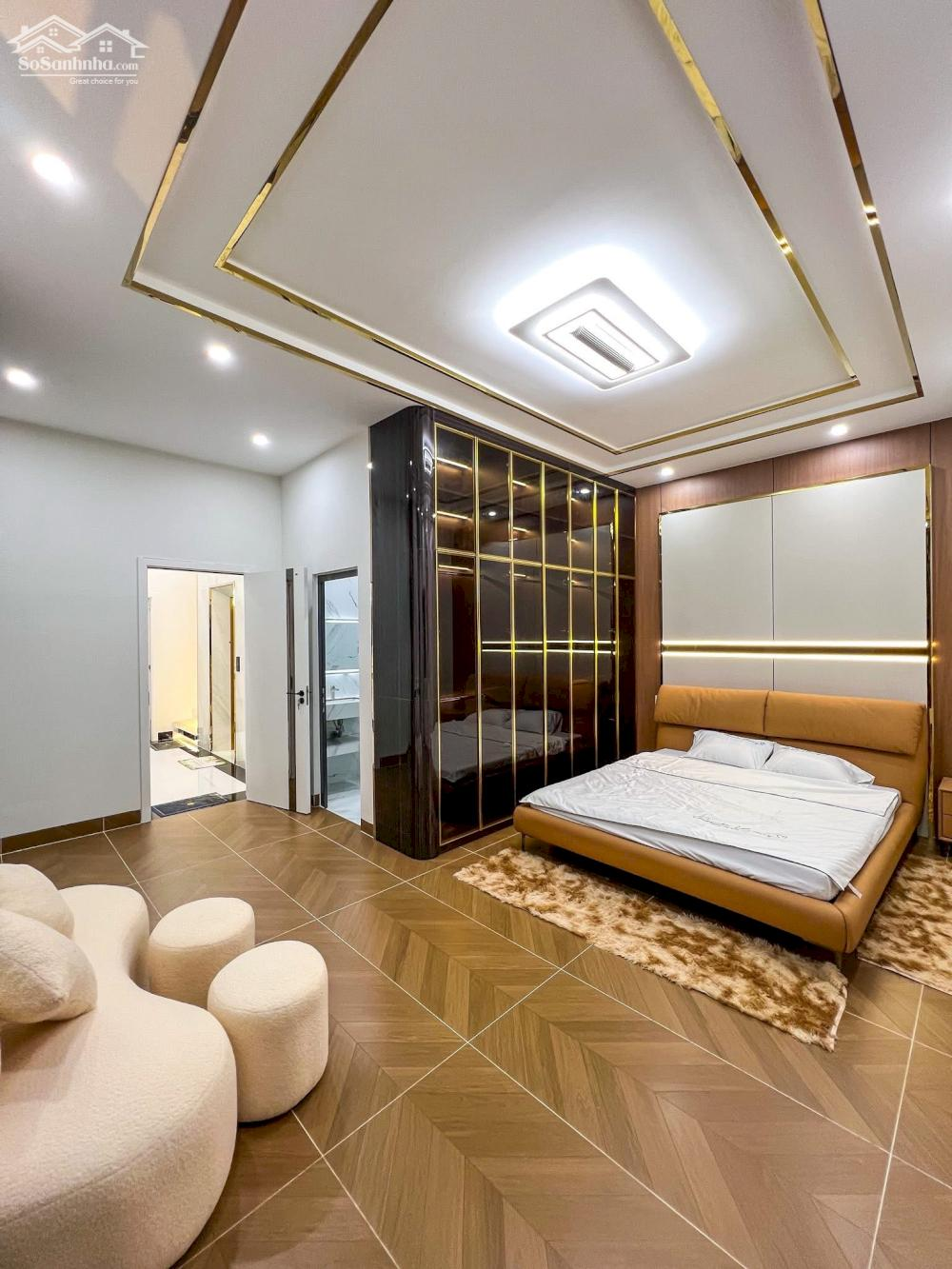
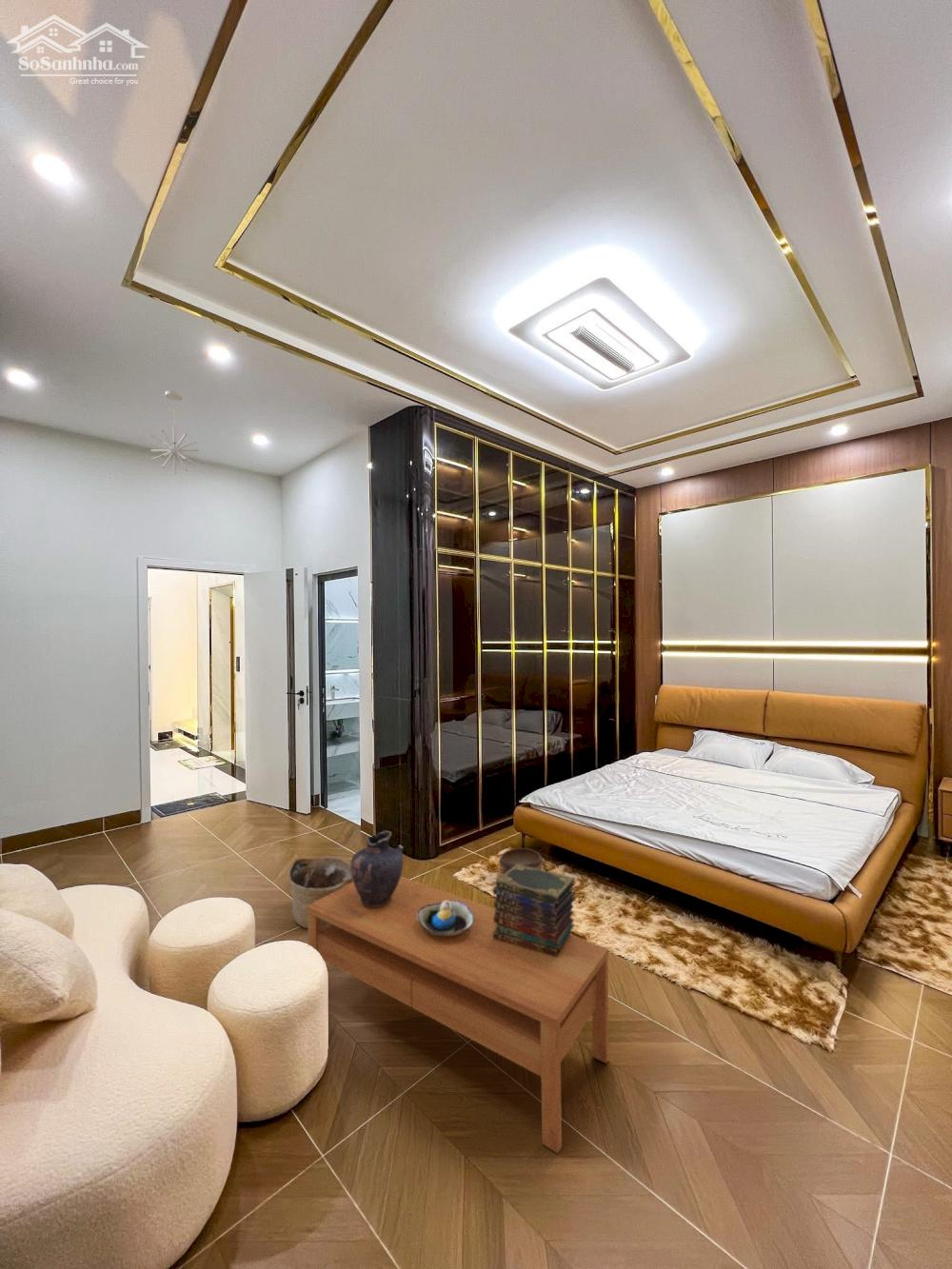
+ book stack (534, 906)
+ vase (378, 865)
+ coffee table (446, 976)
+ decorative bowl (522, 864)
+ decorative bowl (440, 912)
+ pendant light (174, 432)
+ basket (322, 890)
